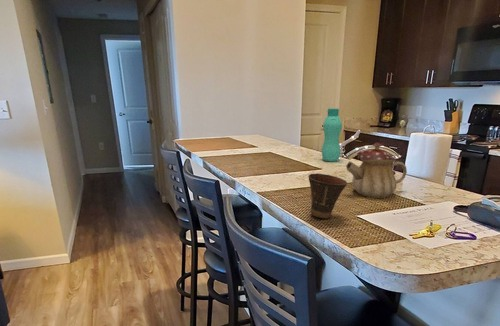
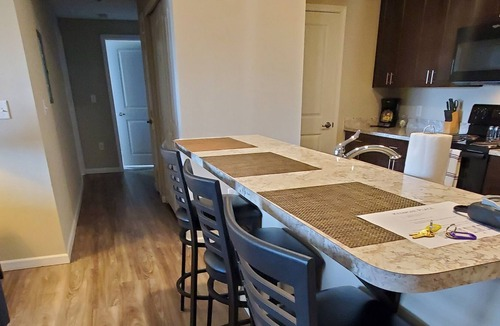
- cup (326, 196)
- bottle (331, 134)
- teapot (377, 167)
